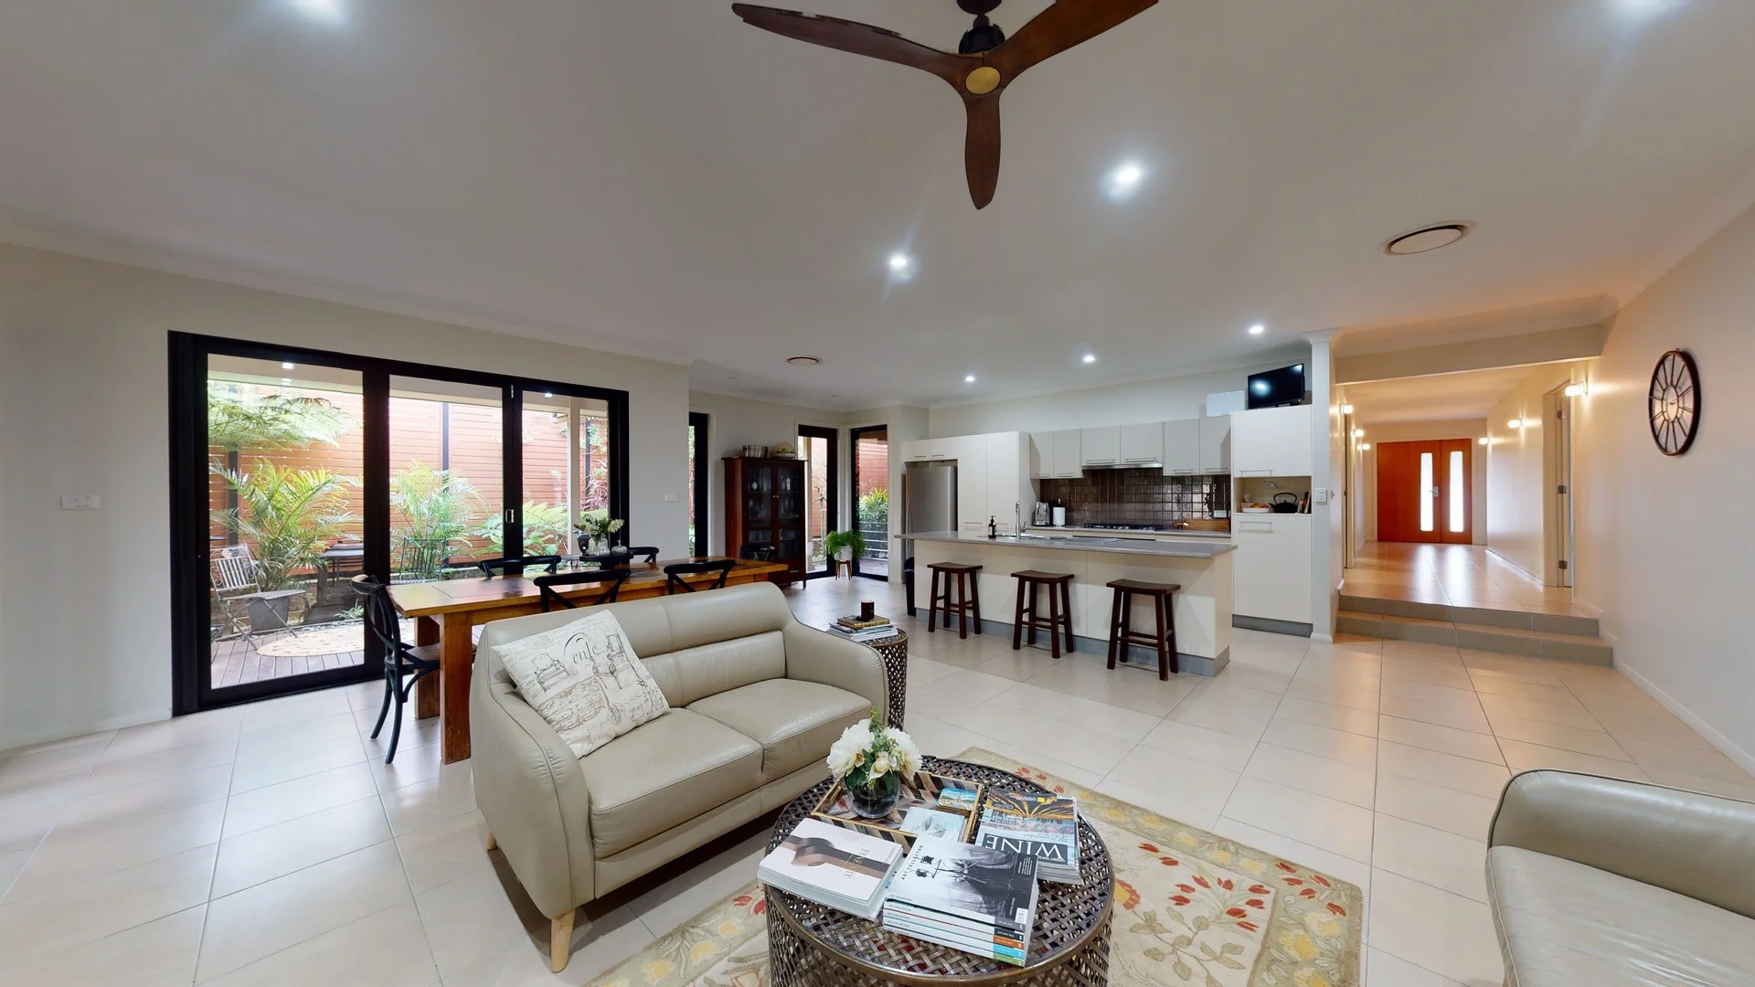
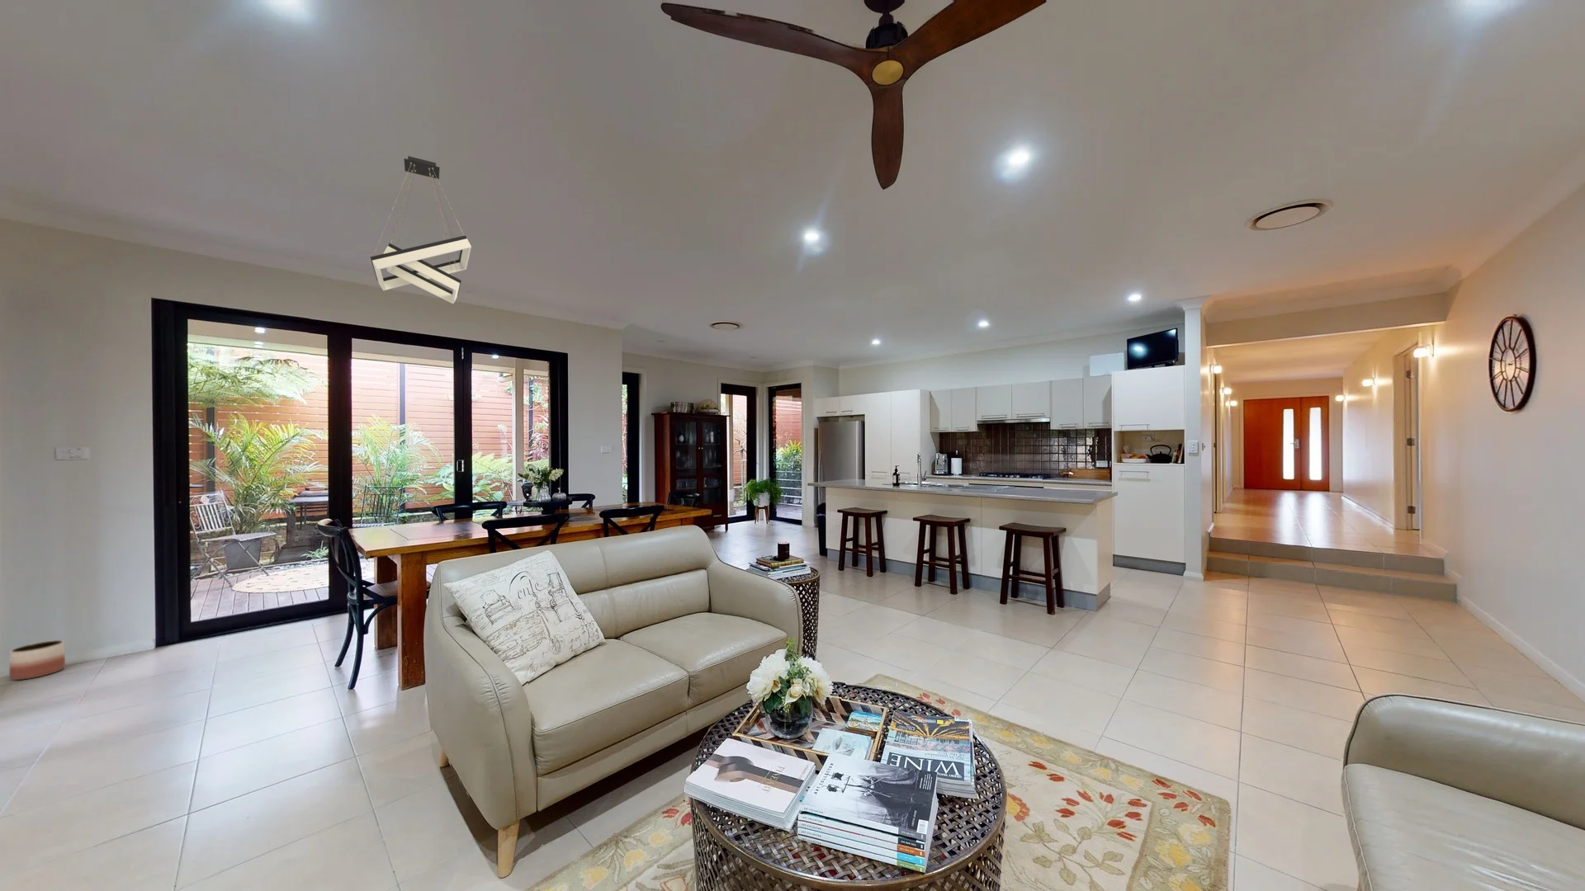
+ pendant light (425, 244)
+ planter (37, 659)
